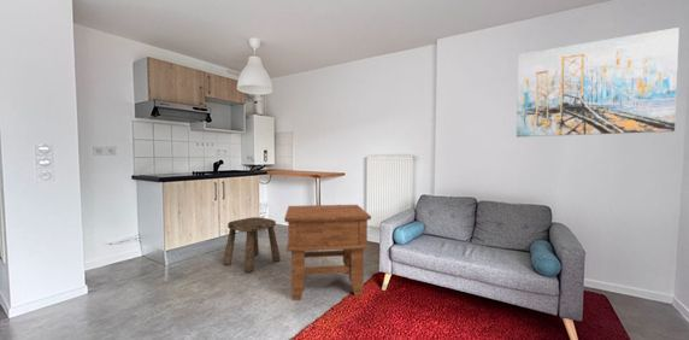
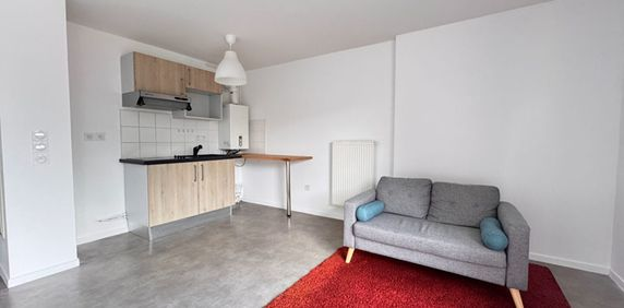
- stool (252, 241)
- side table (325, 247)
- wall art (587, 88)
